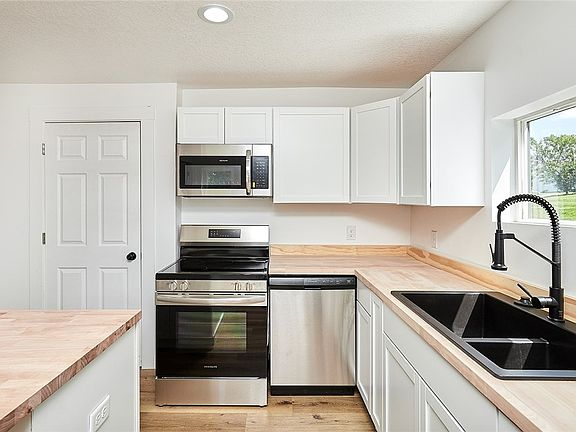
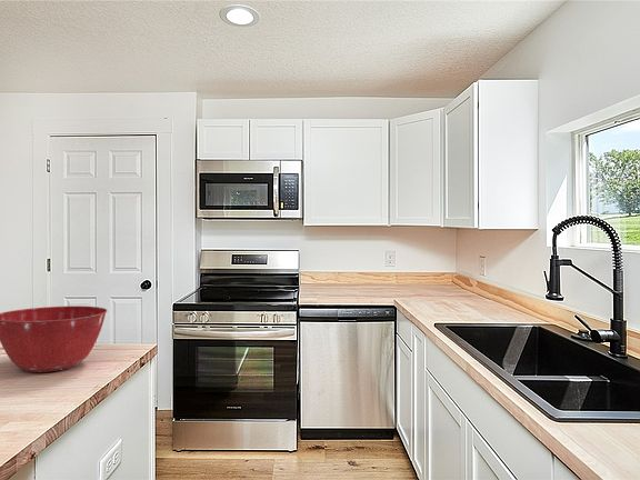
+ mixing bowl (52, 338)
